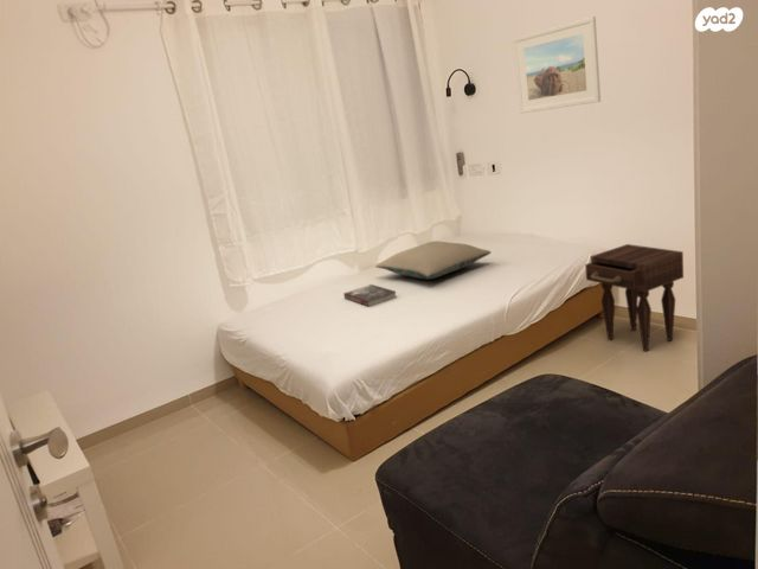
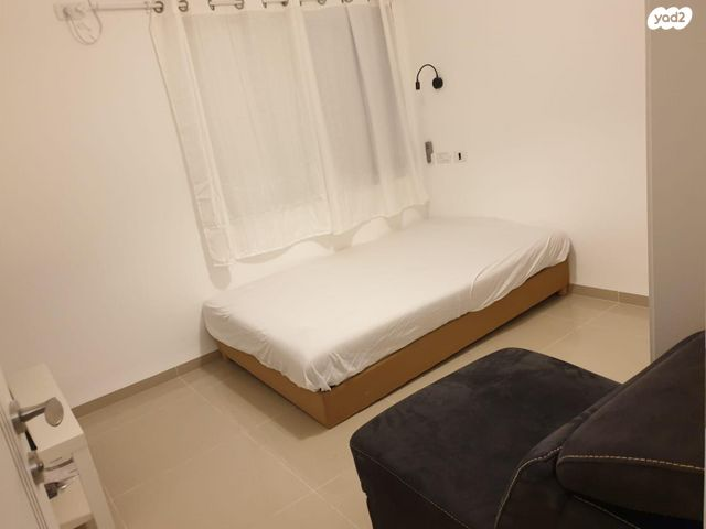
- book (370, 295)
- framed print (554, 68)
- nightstand (629, 300)
- pillow (432, 258)
